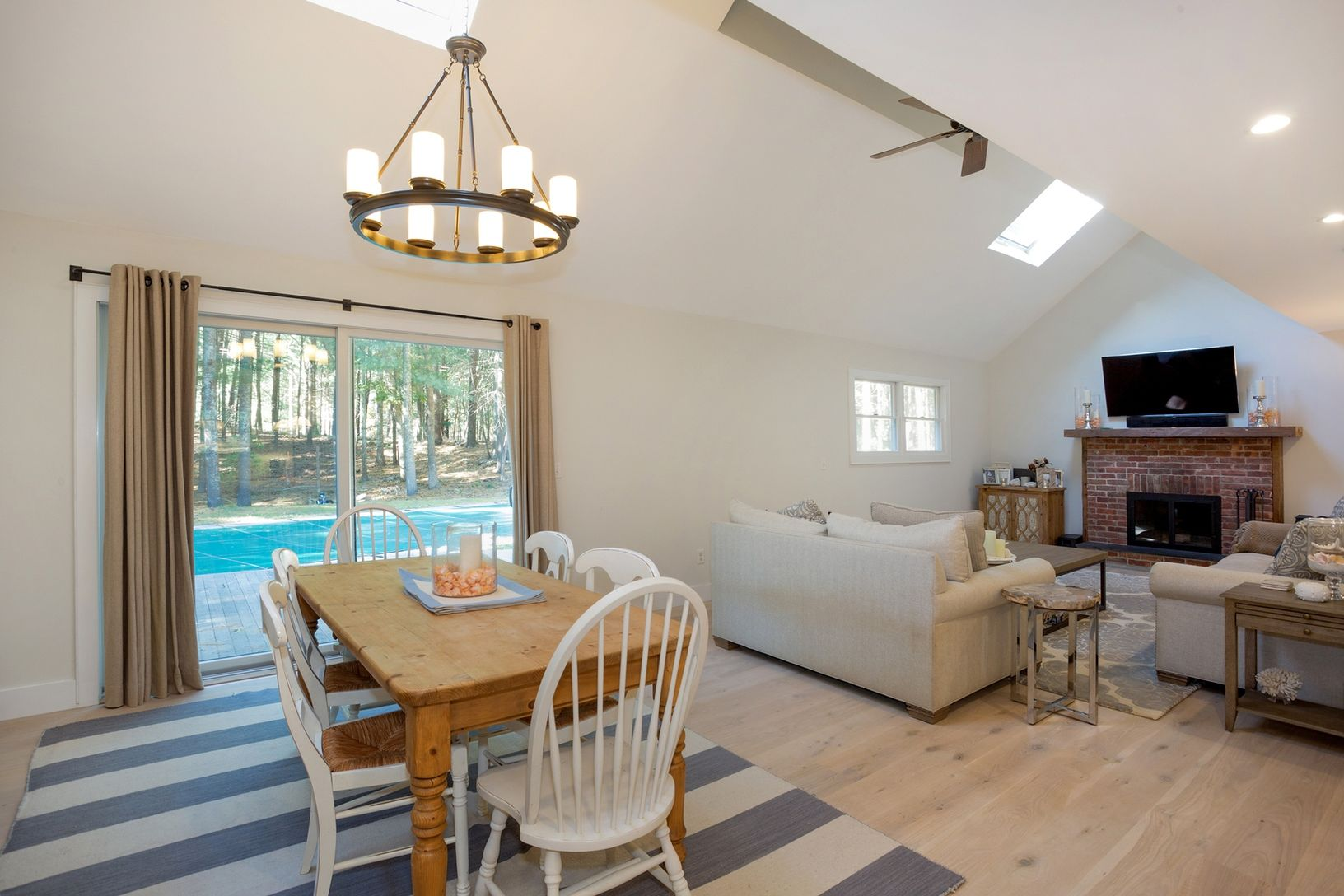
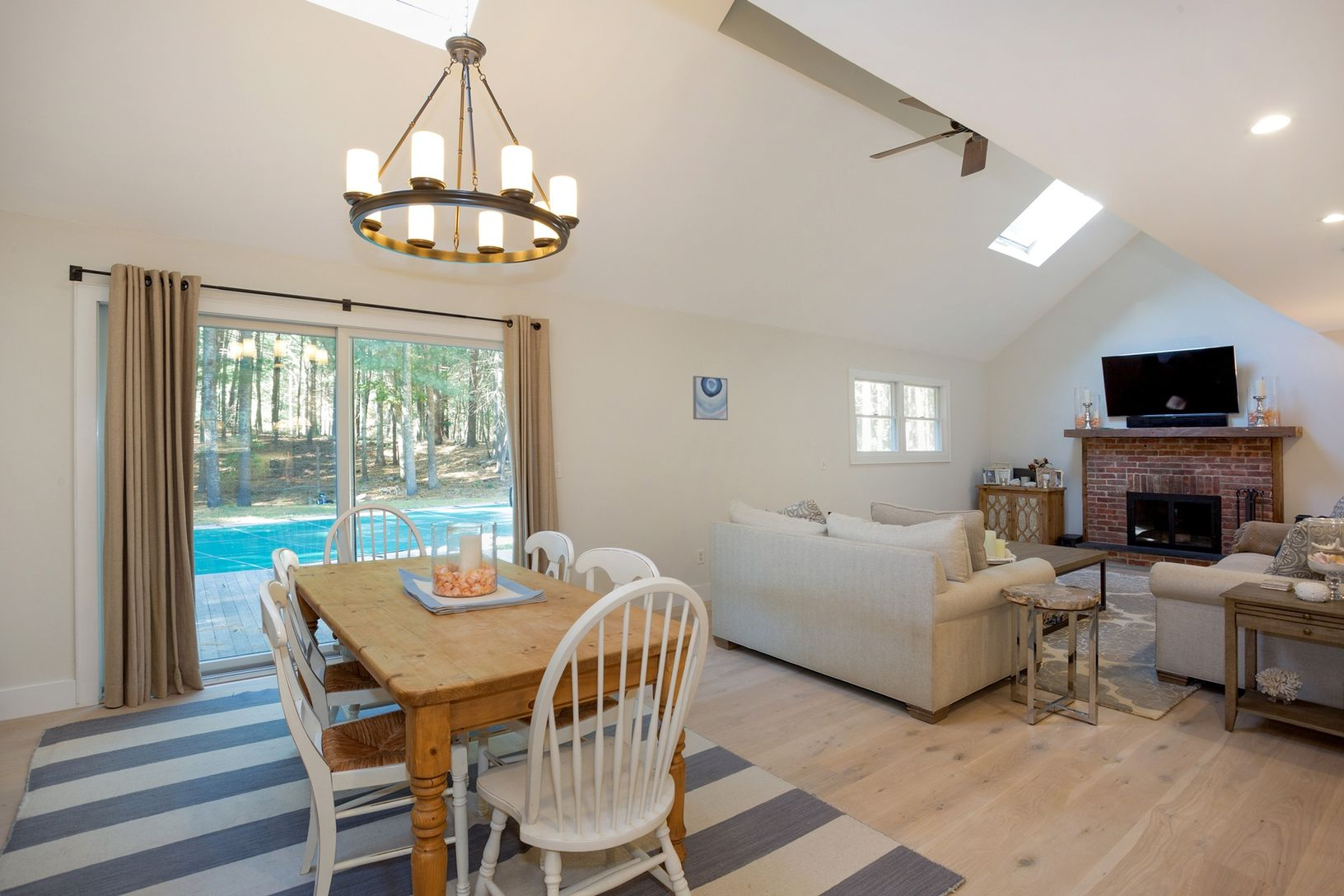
+ wall art (711, 398)
